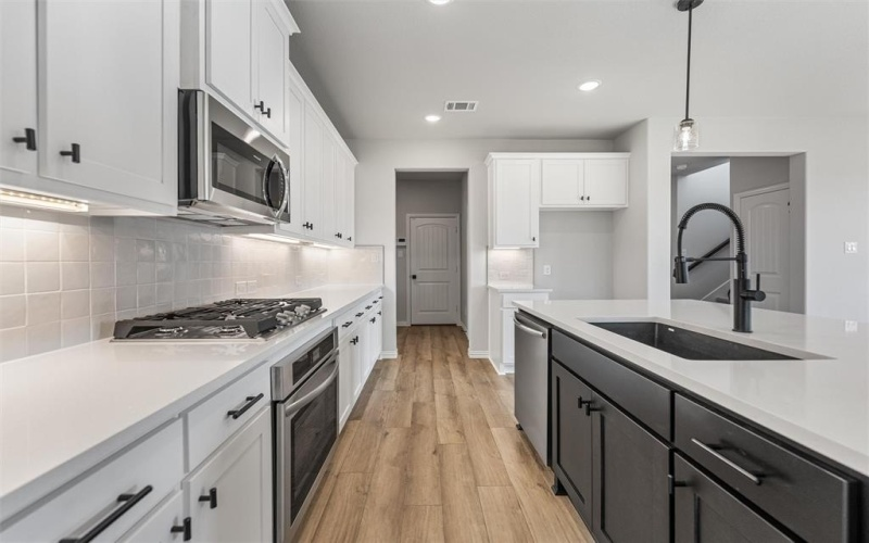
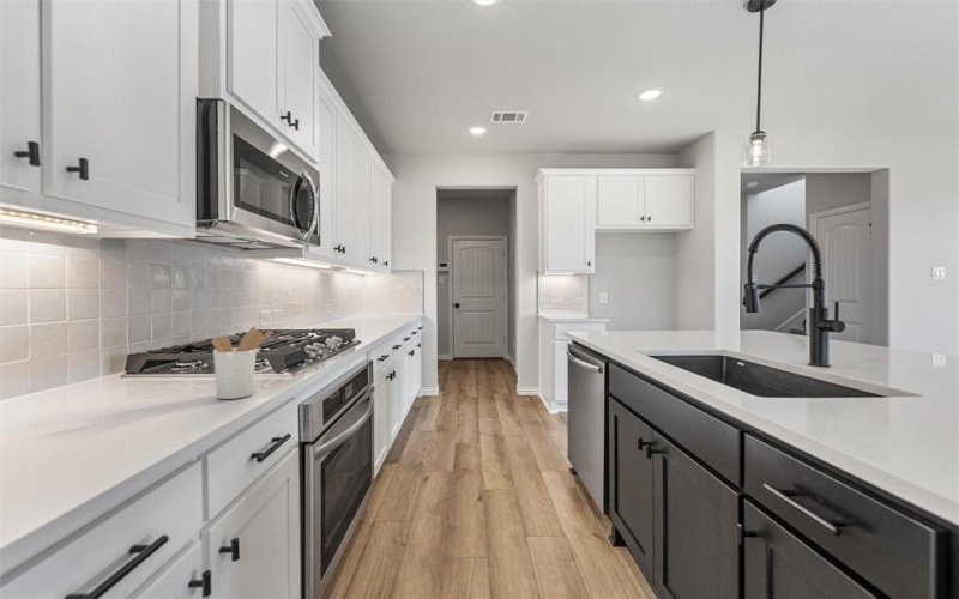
+ utensil holder (242, 361)
